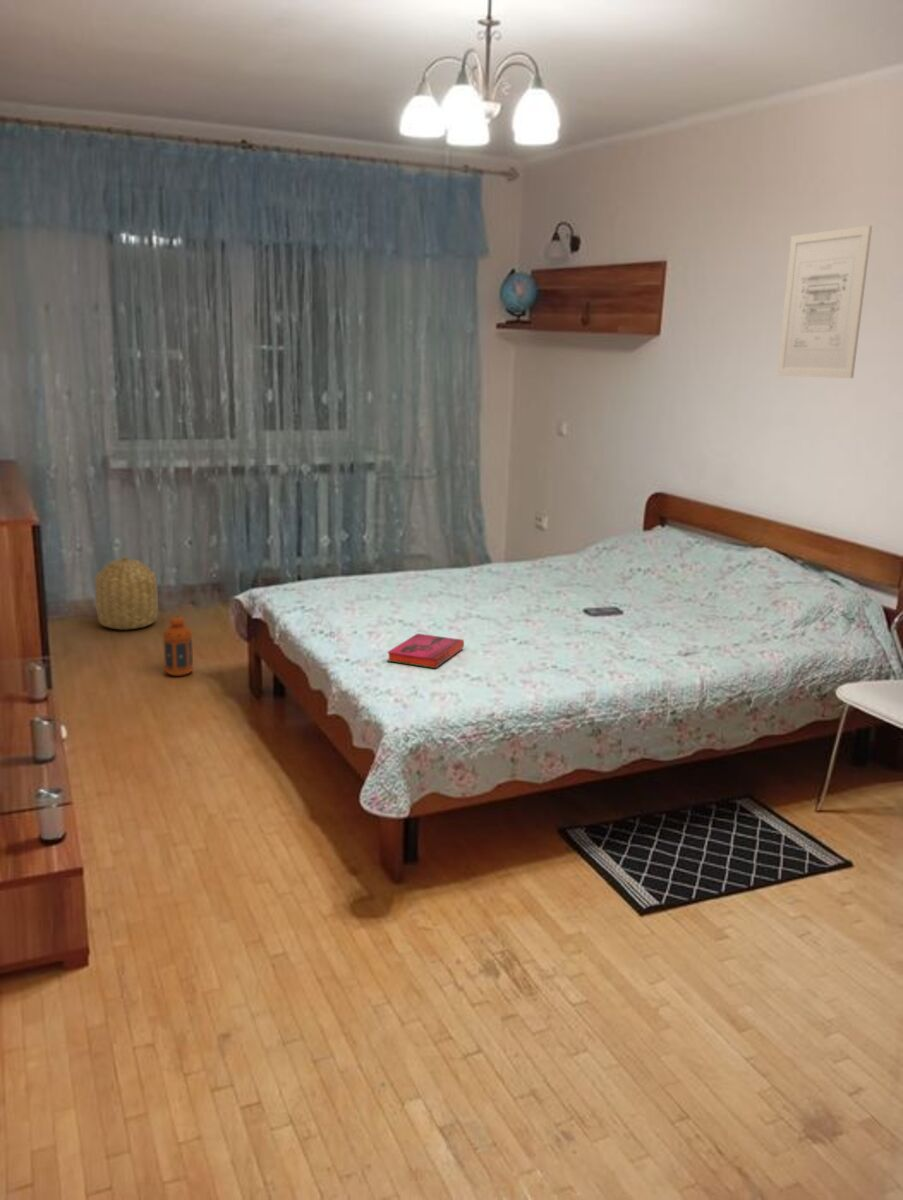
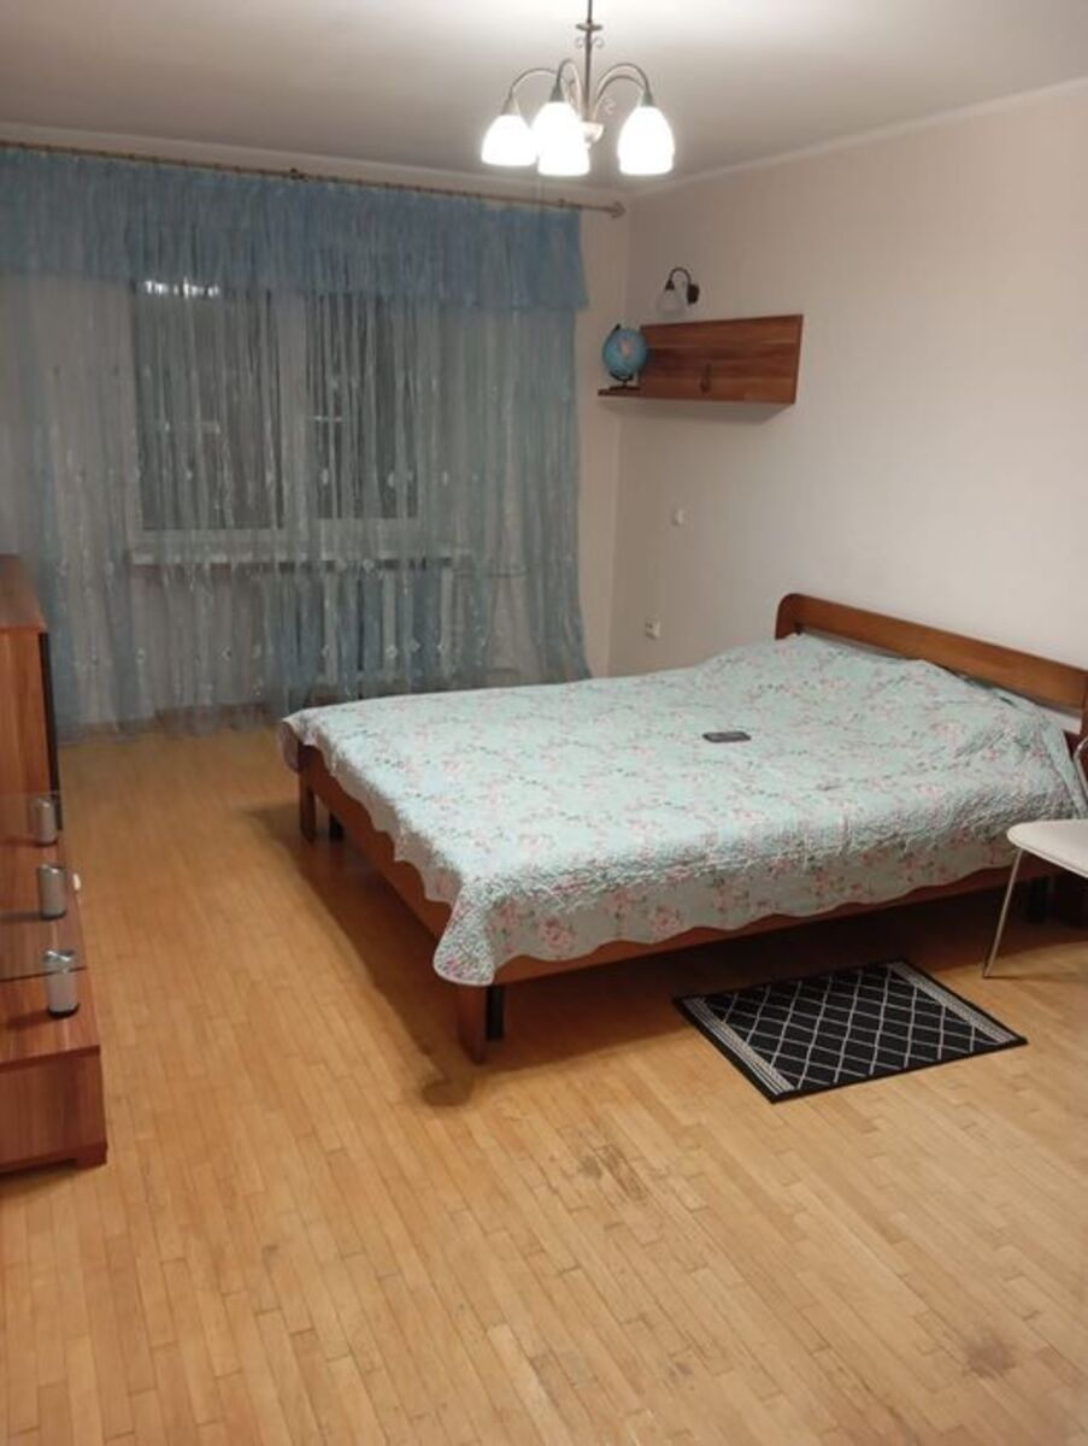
- wall art (821, 305)
- hardback book (426, 650)
- lantern (178, 640)
- basket (126, 590)
